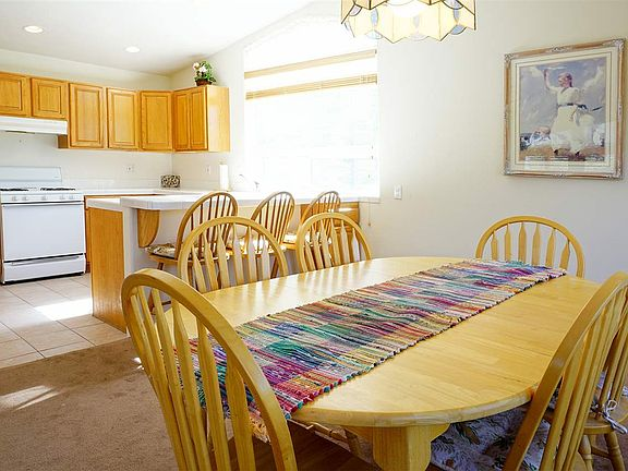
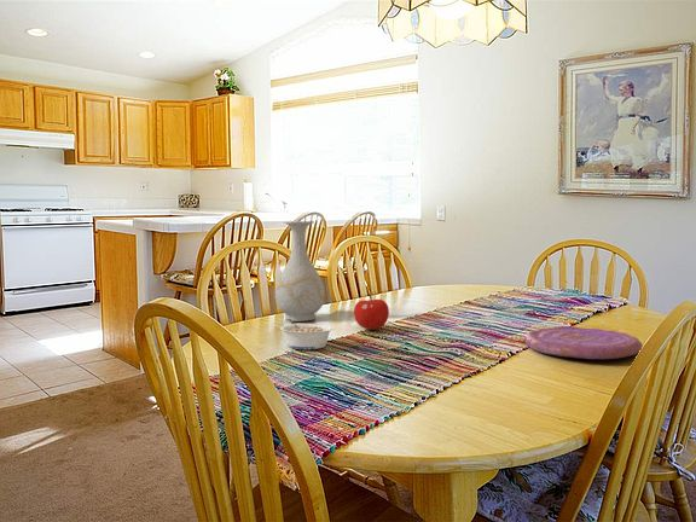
+ legume (304, 335)
+ vase (298, 269)
+ plate (581, 341)
+ fruit (371, 311)
